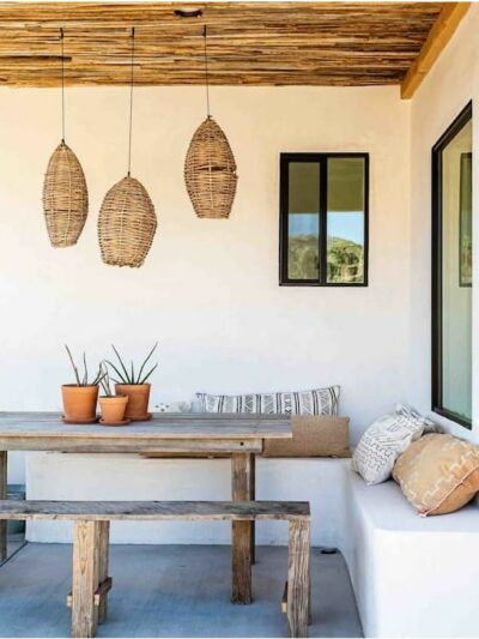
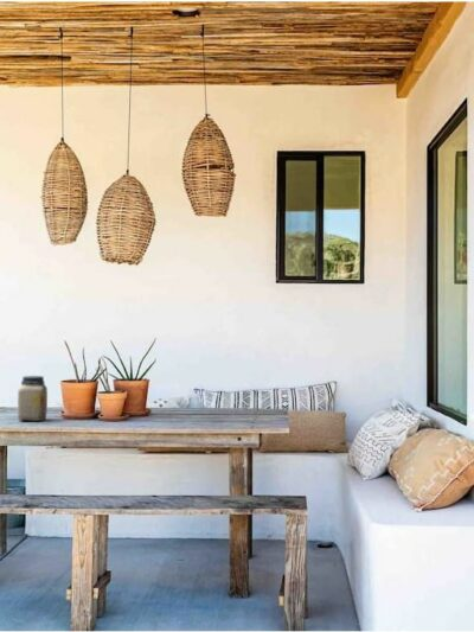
+ jar (32, 397)
